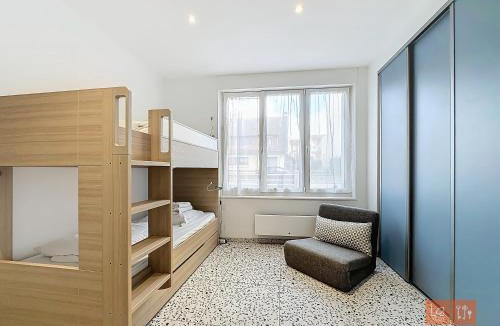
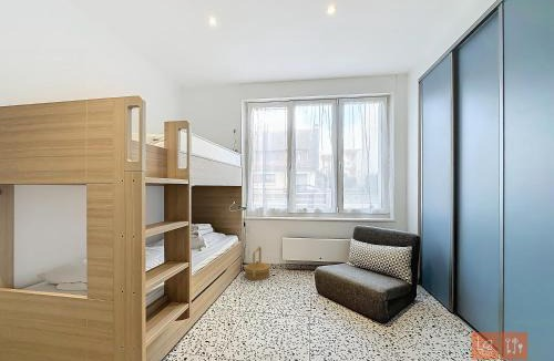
+ basket (257, 262)
